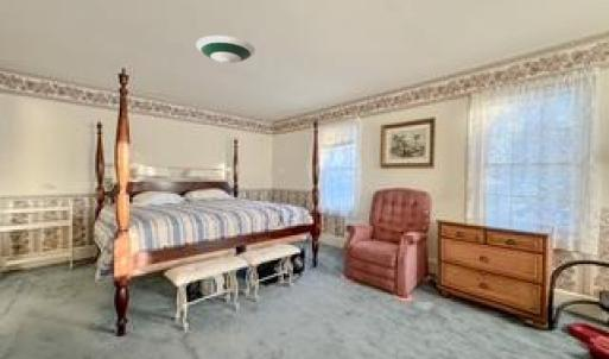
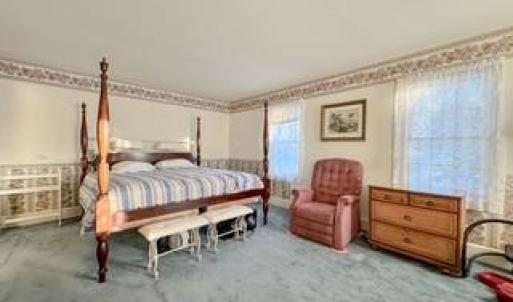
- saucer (226, 55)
